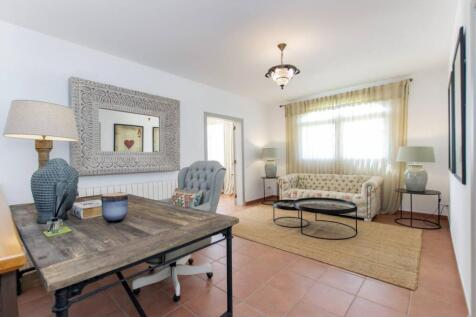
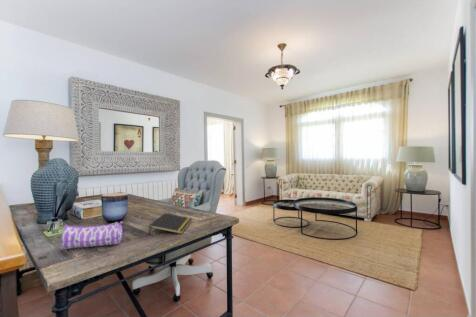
+ notepad (172, 222)
+ pencil case (94, 234)
